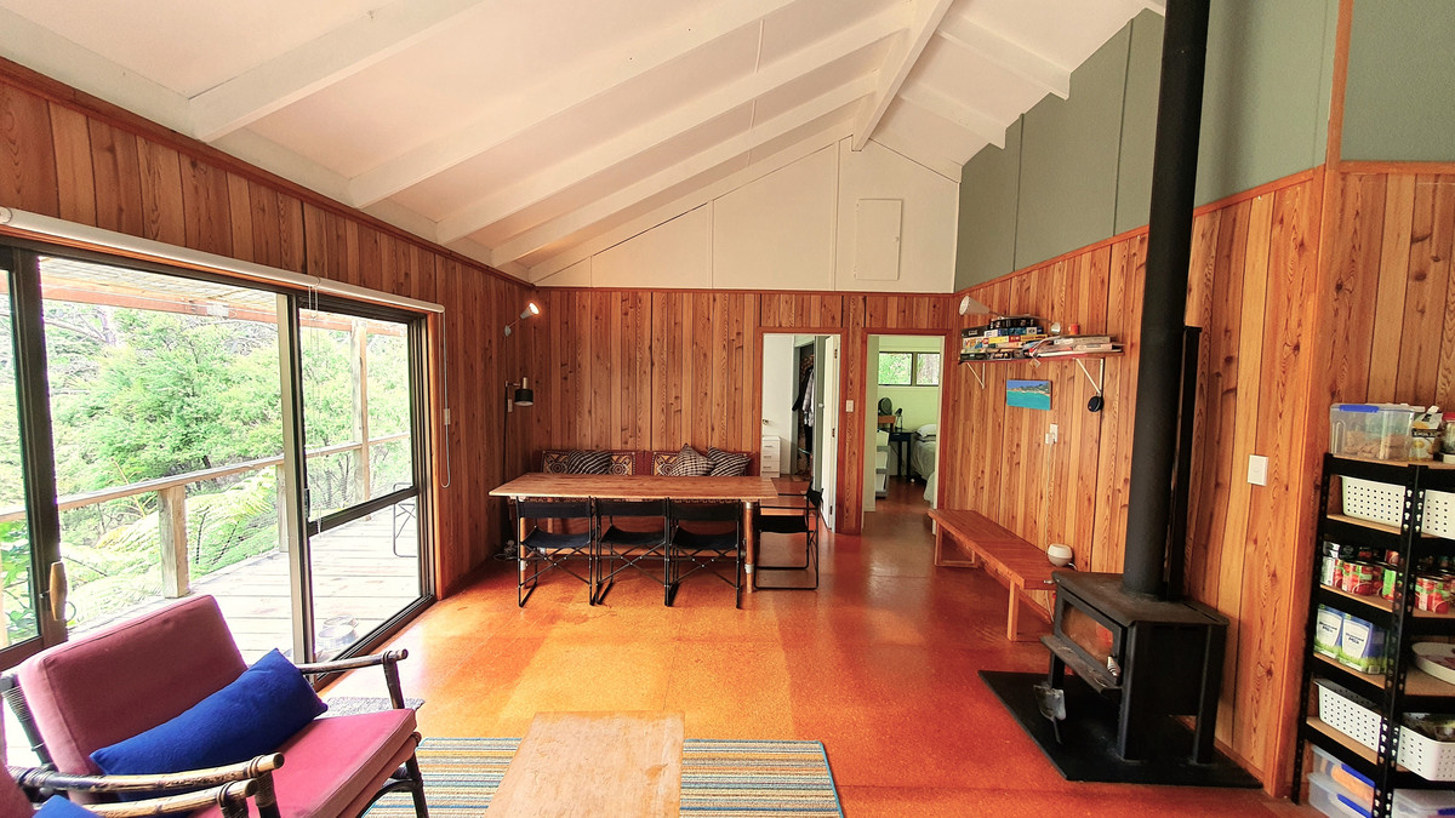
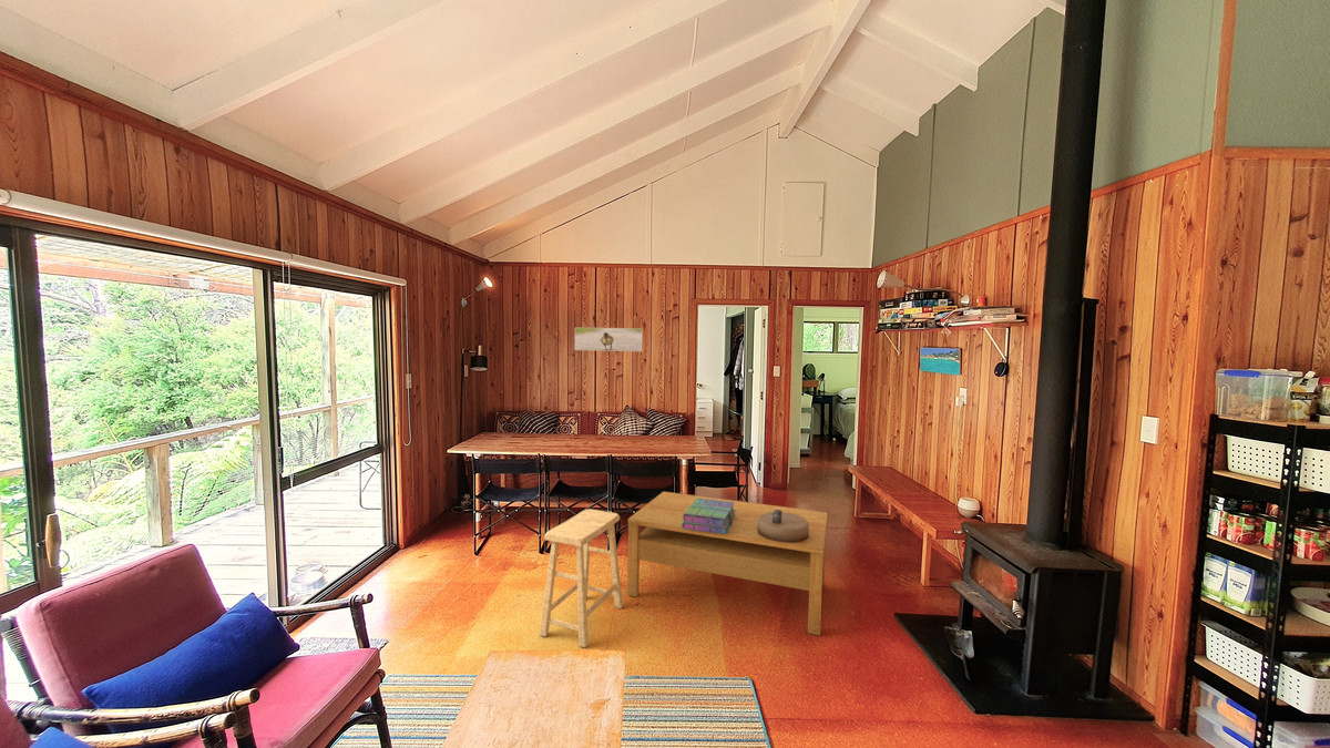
+ stack of books (709, 514)
+ coffee table (729, 552)
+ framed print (608, 339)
+ stool (584, 572)
+ decorative bowl (782, 519)
